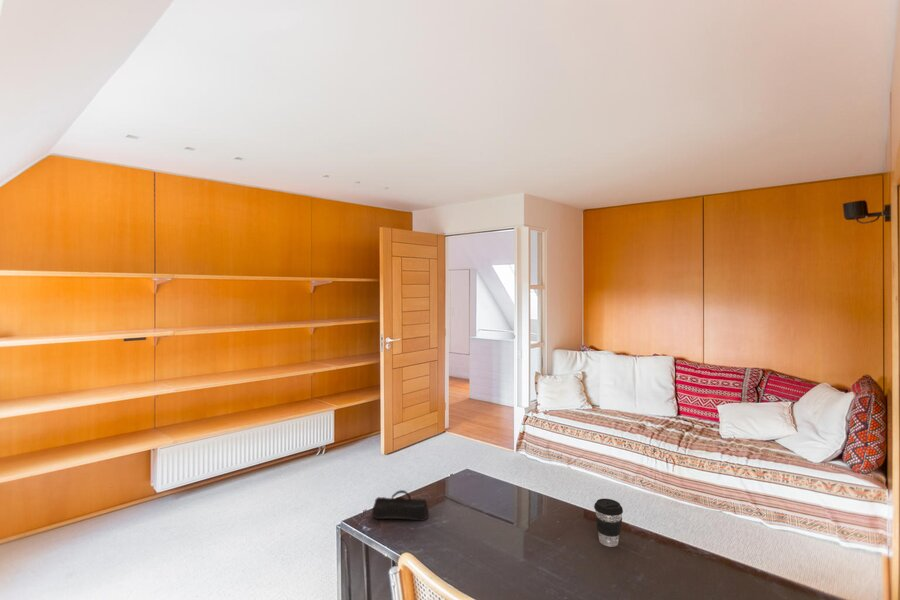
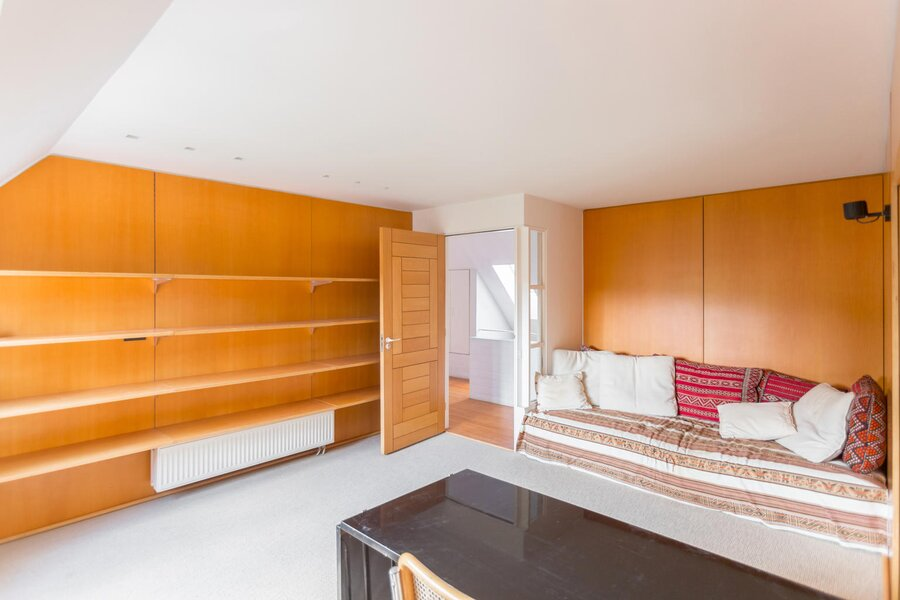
- coffee cup (608, 522)
- pencil case (400, 503)
